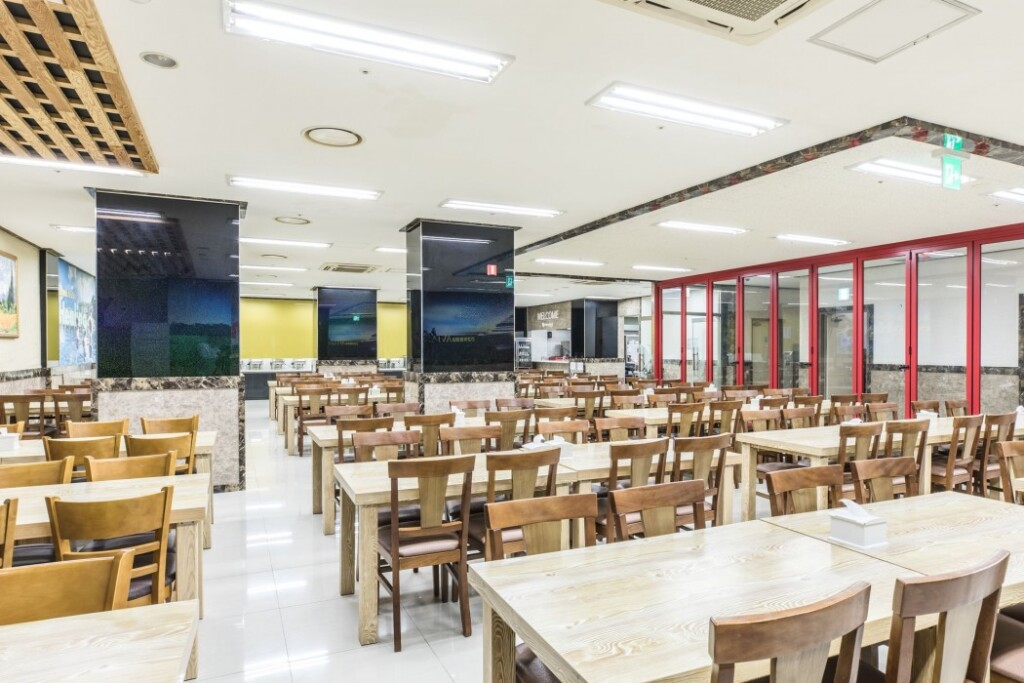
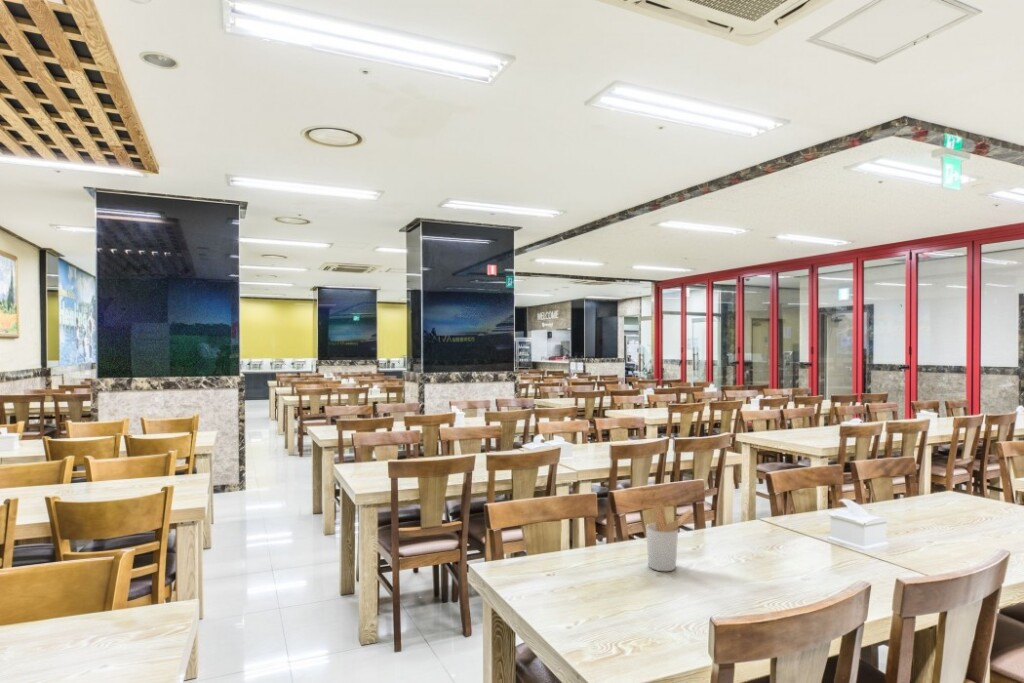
+ utensil holder (670, 537)
